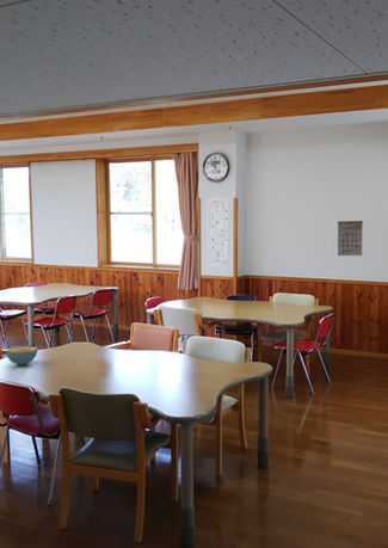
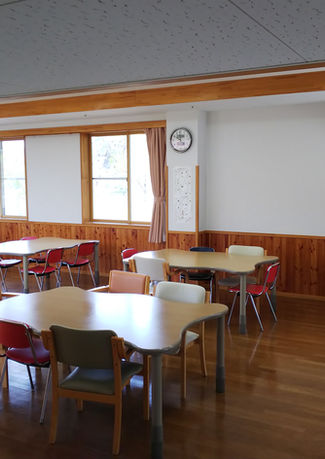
- calendar (350, 234)
- cereal bowl (21, 356)
